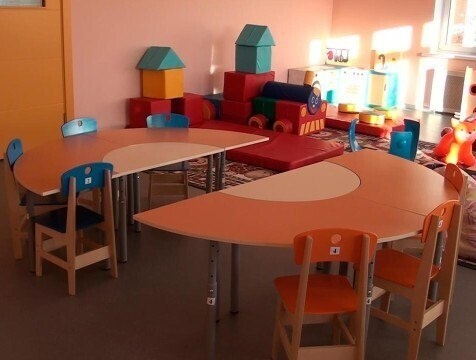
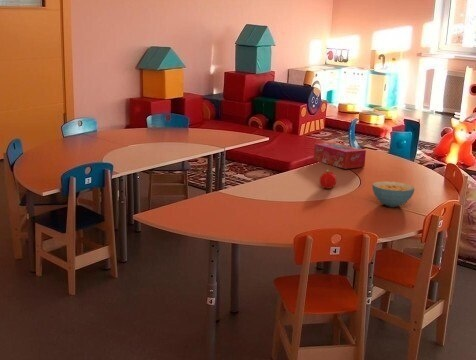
+ tissue box (339, 155)
+ cereal bowl (392, 195)
+ fruit (328, 178)
